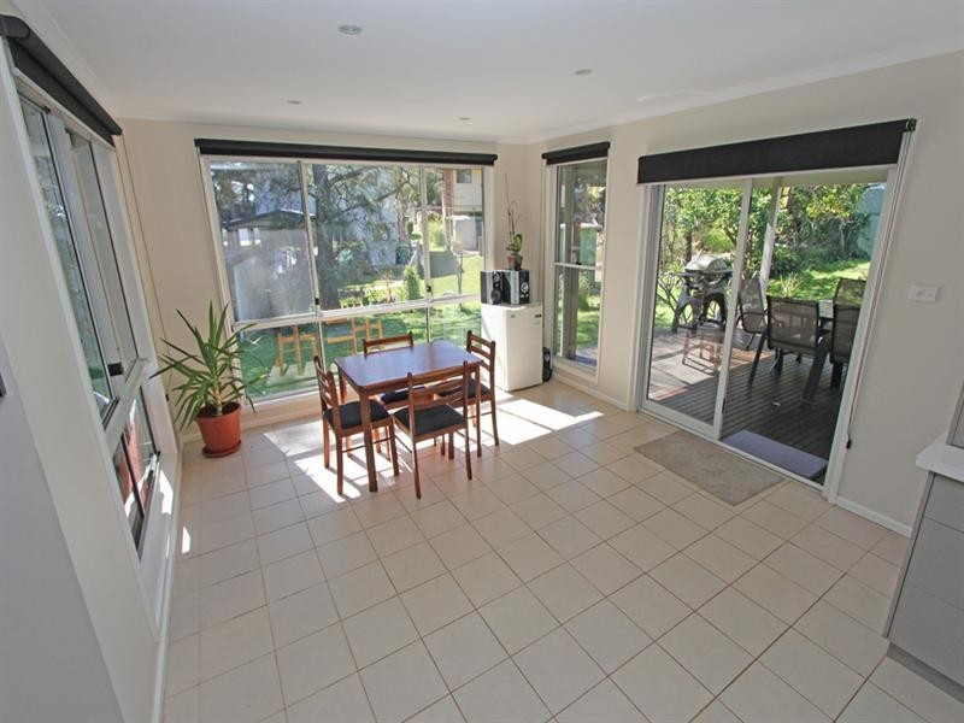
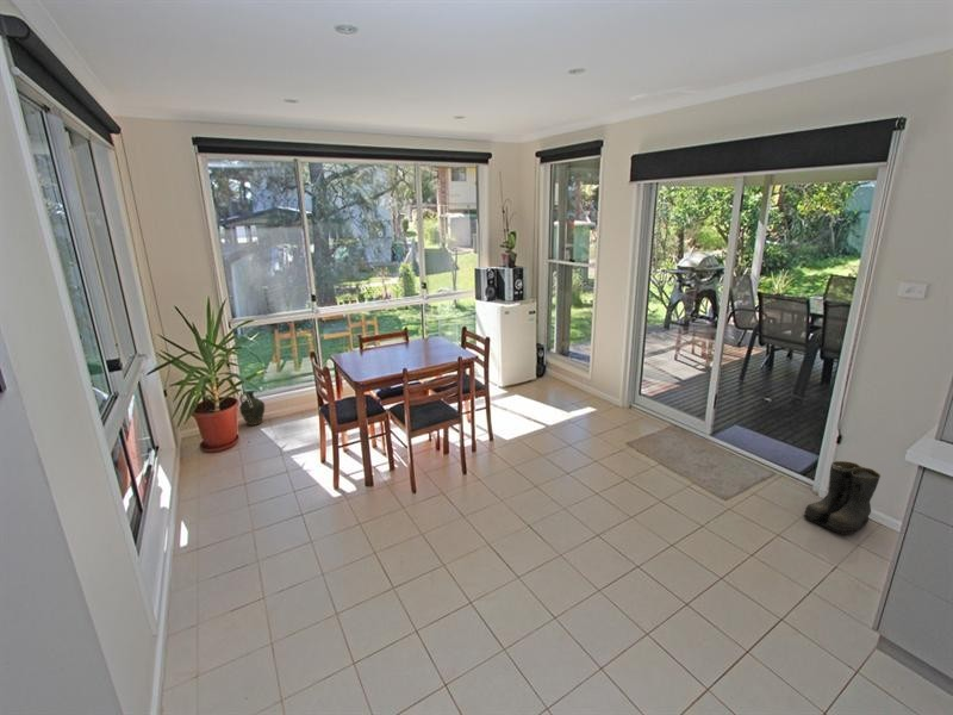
+ boots (841, 495)
+ ceramic jug (251, 408)
